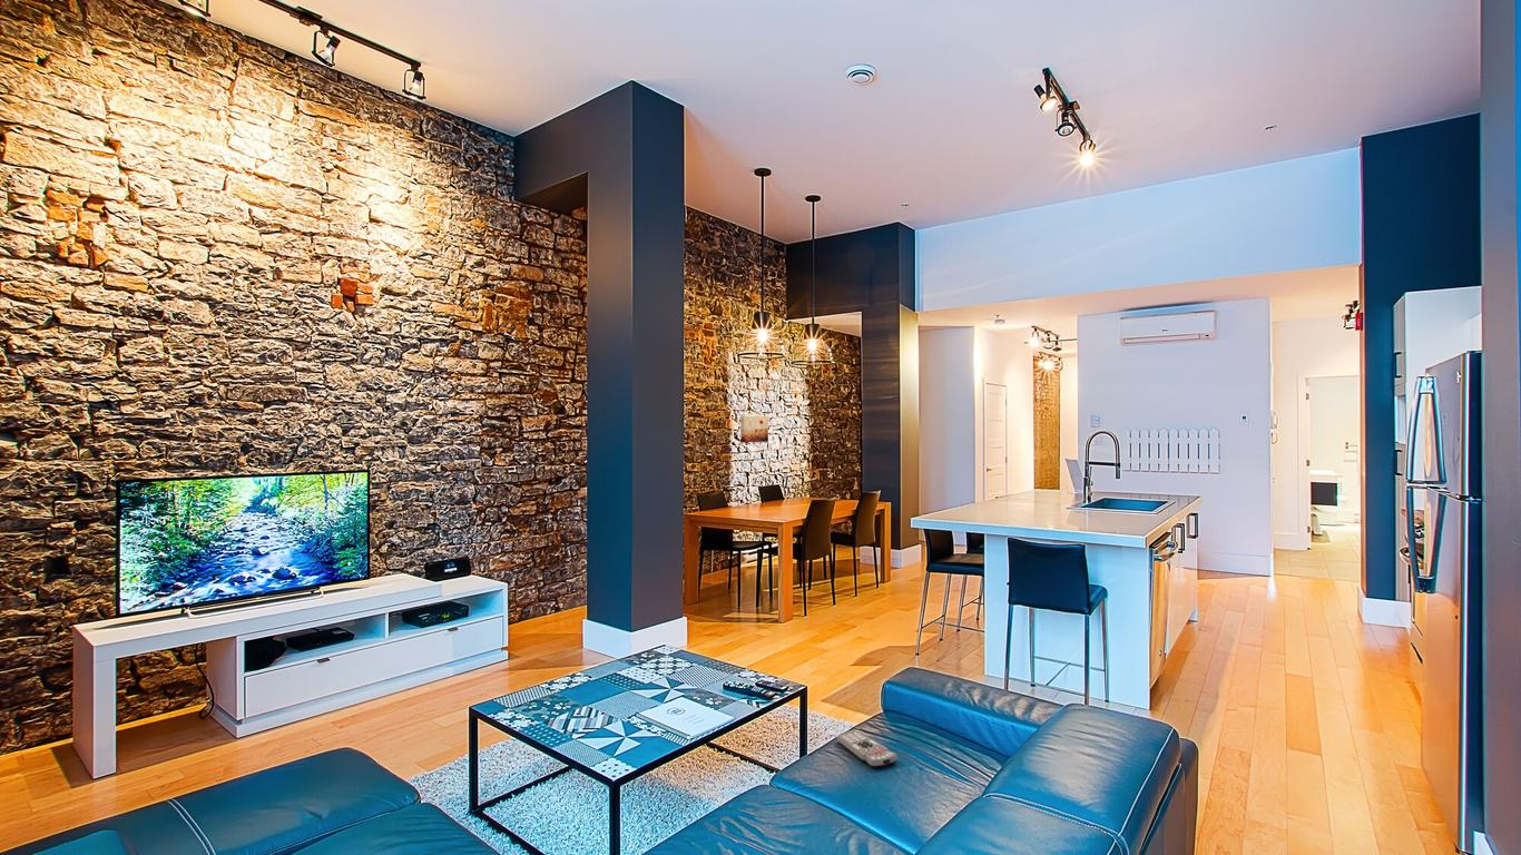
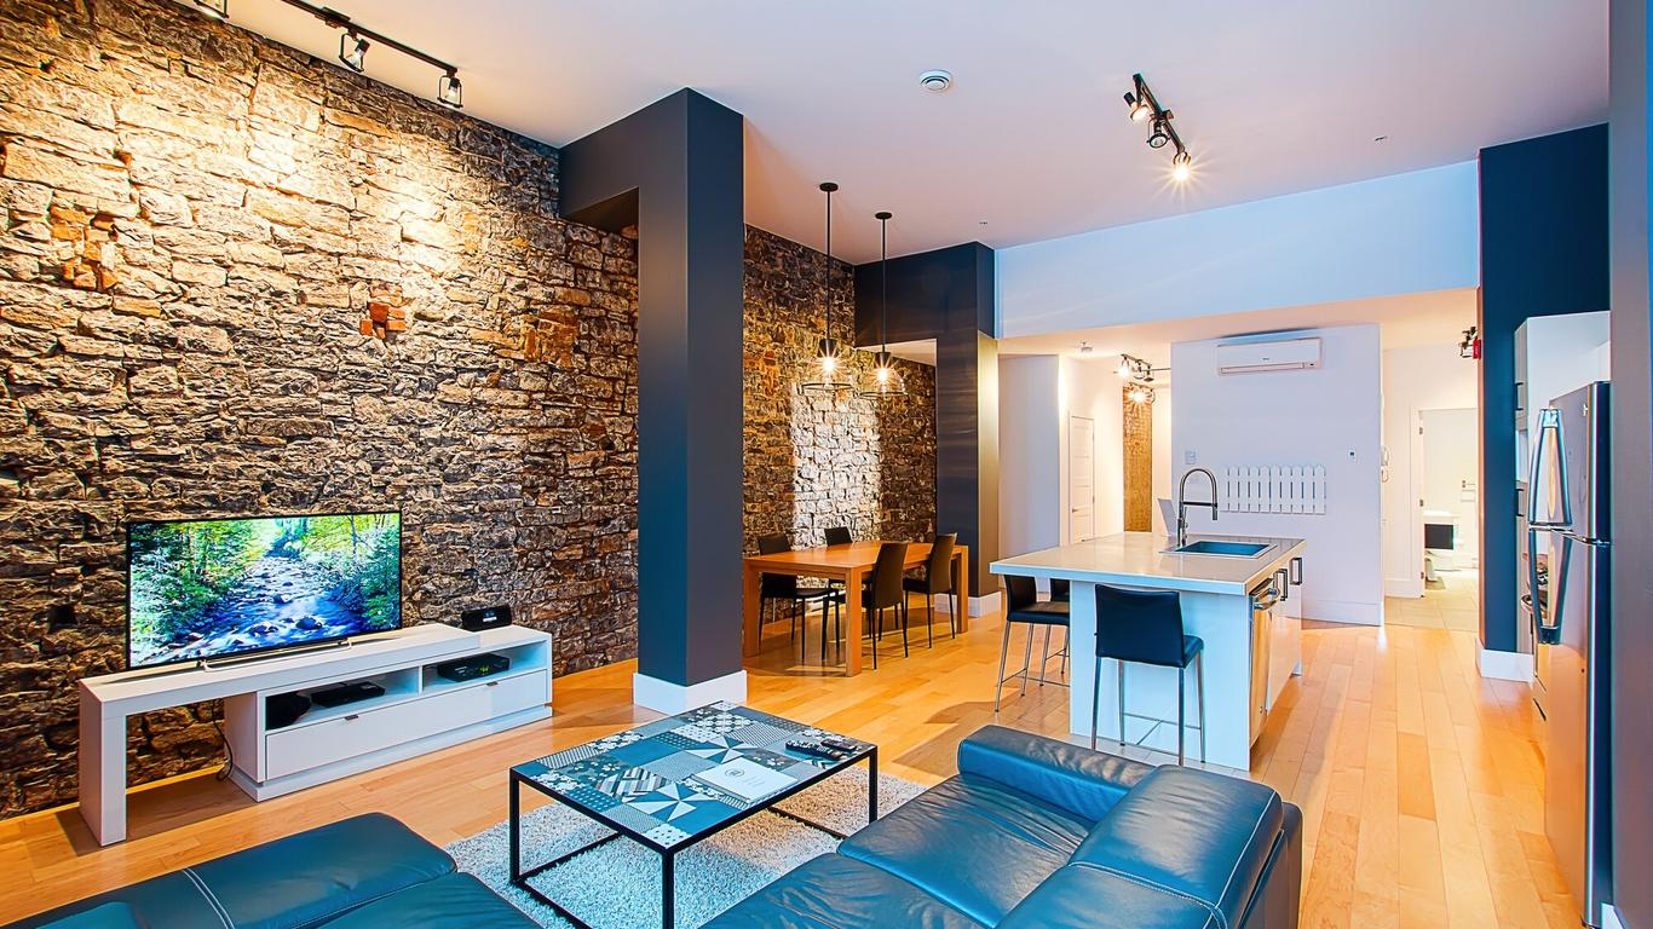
- remote control (864, 747)
- wall art (754, 429)
